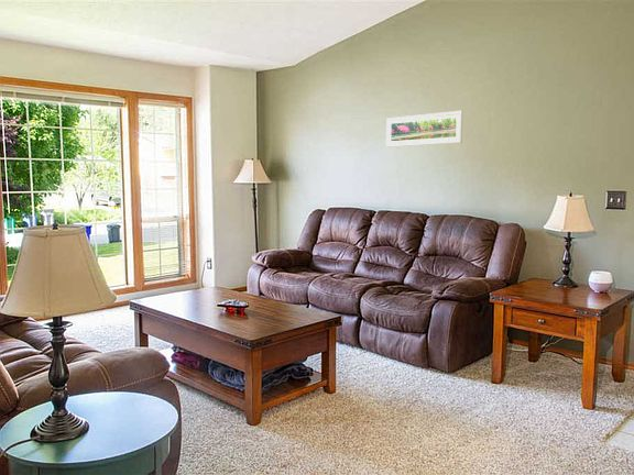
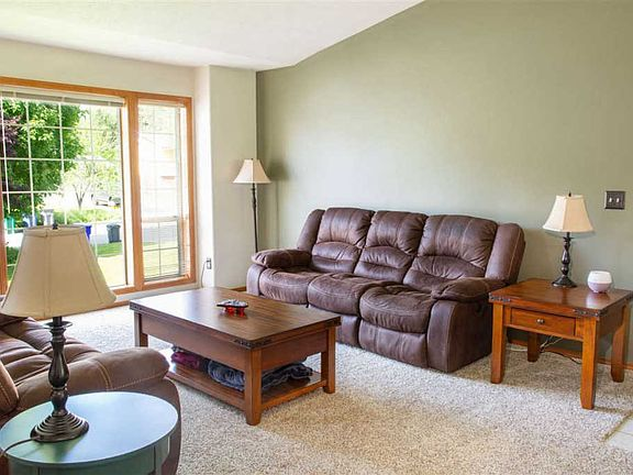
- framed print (422, 130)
